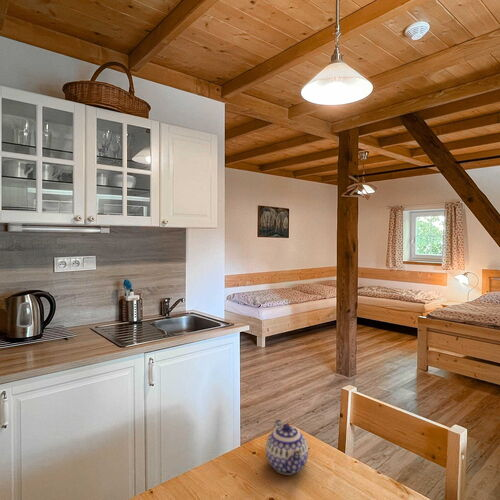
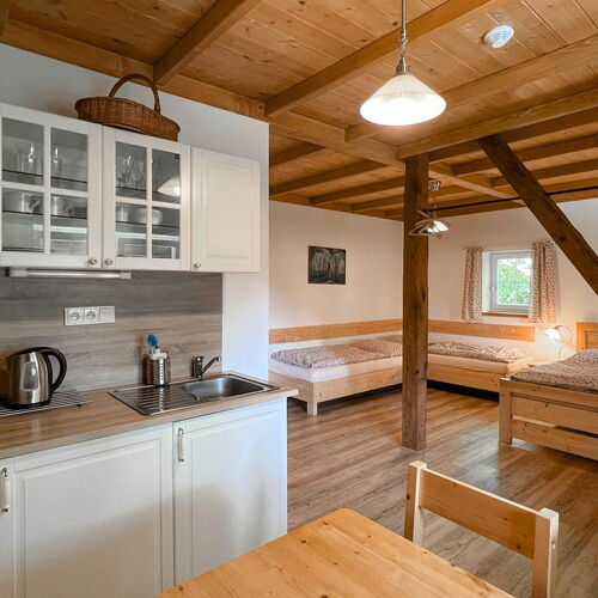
- teapot (286, 444)
